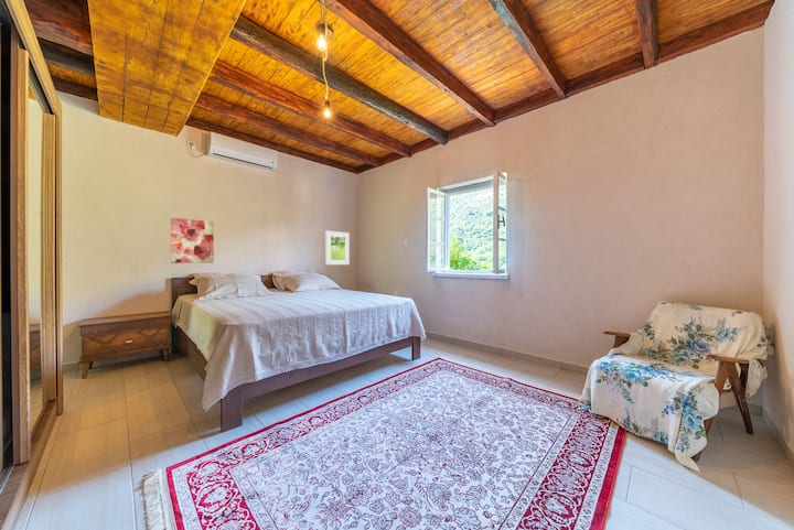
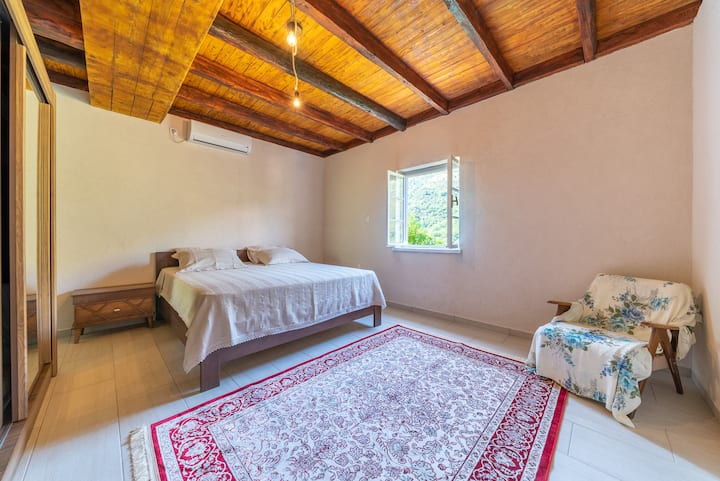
- wall art (193, 241)
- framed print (337, 248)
